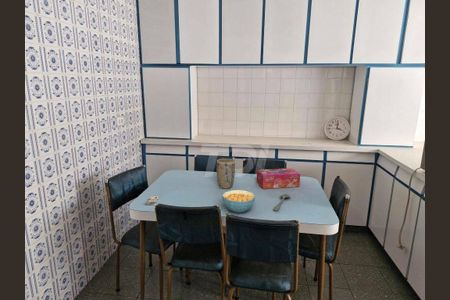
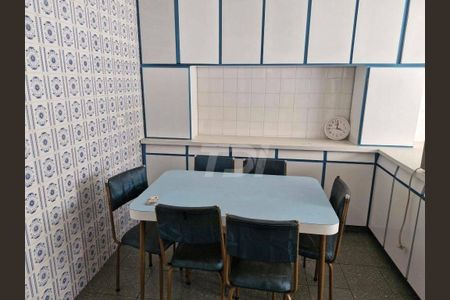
- spoon (282, 200)
- tissue box (277, 178)
- plant pot (225, 173)
- cereal bowl (238, 203)
